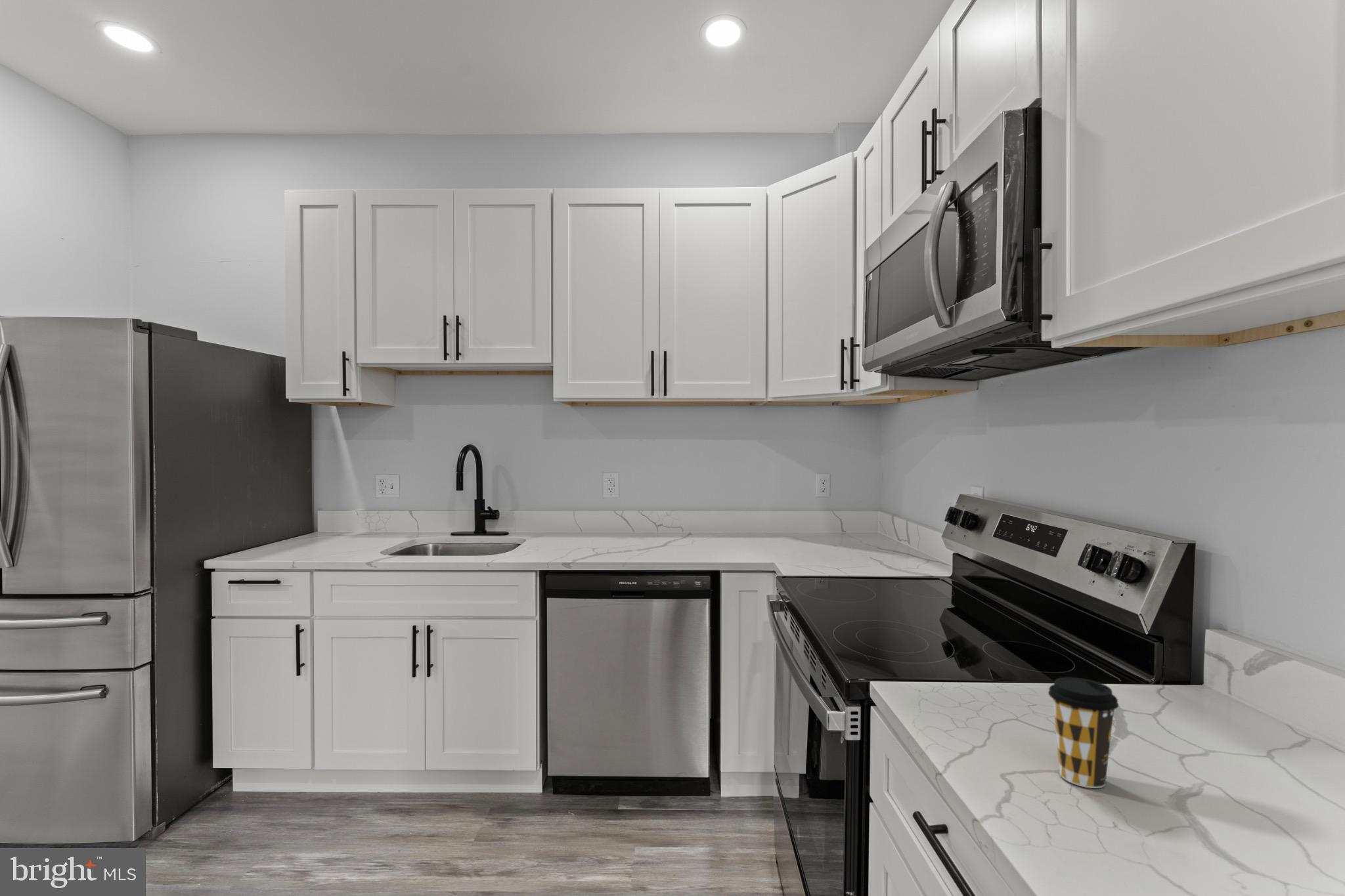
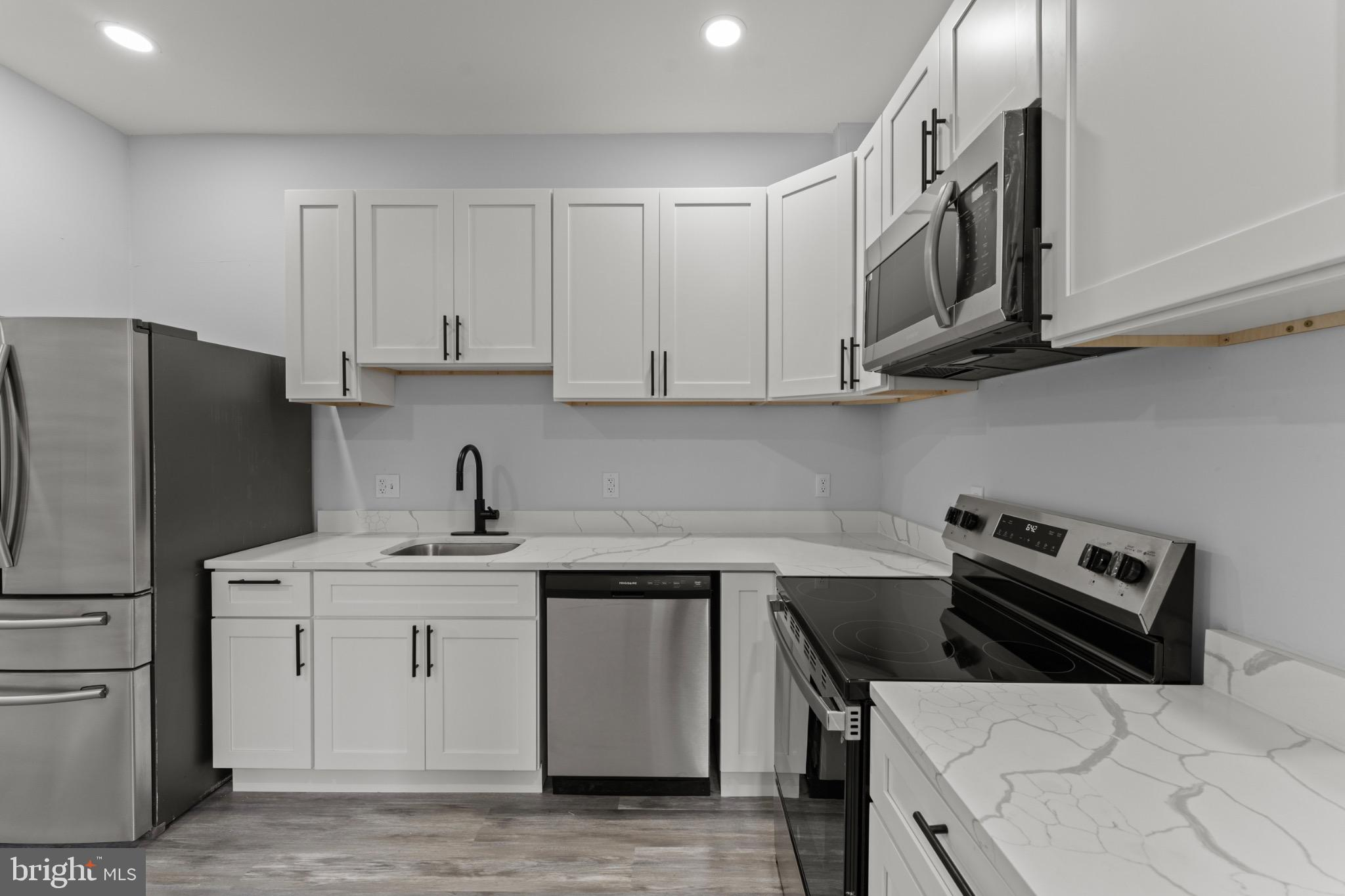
- coffee cup (1082, 732)
